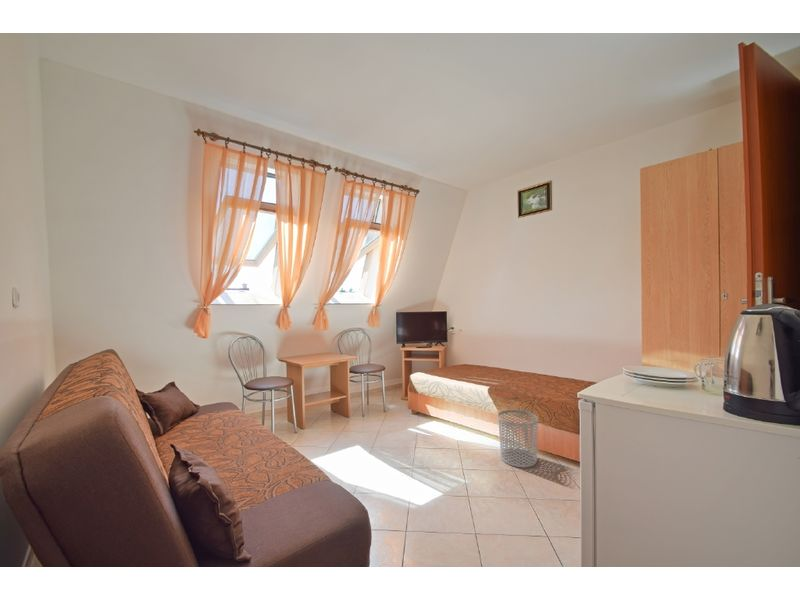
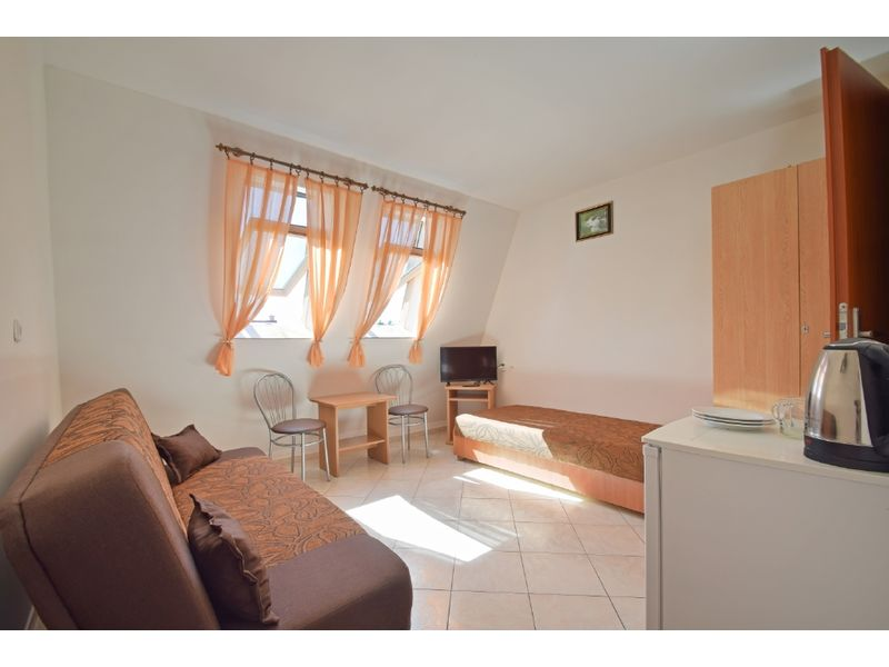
- waste bin (518, 437)
